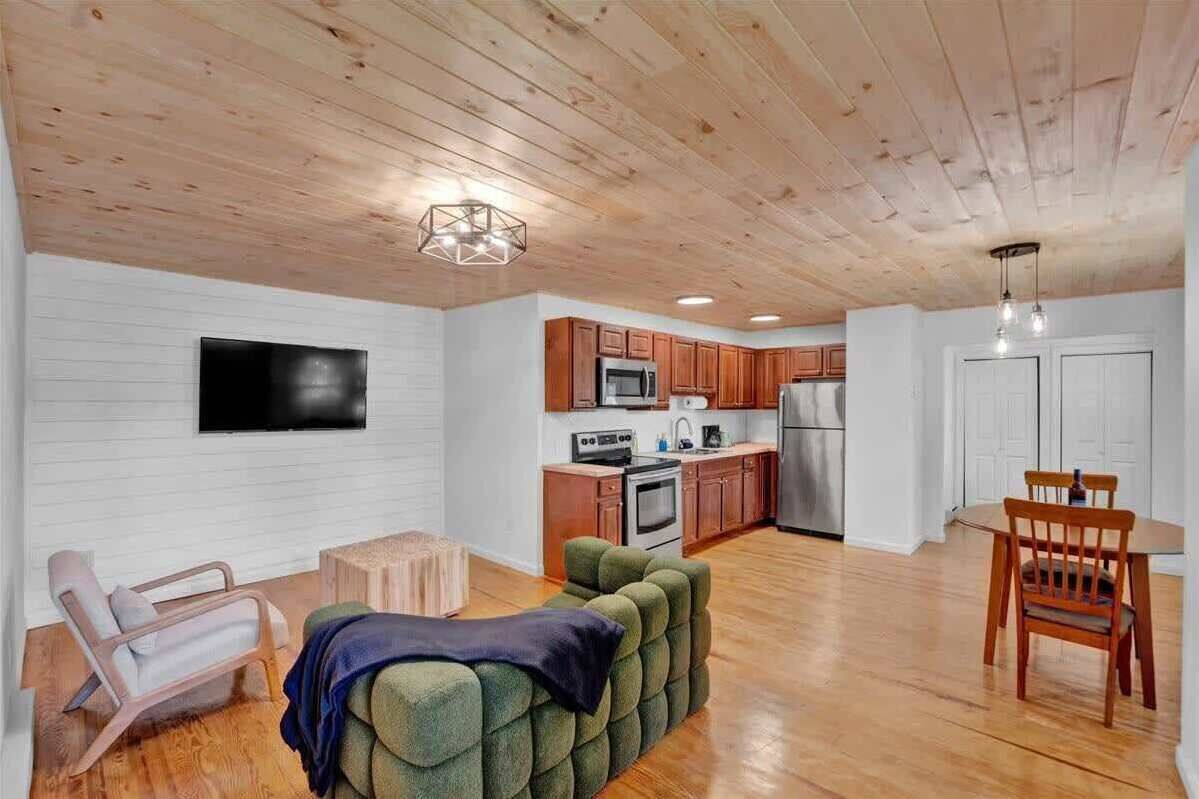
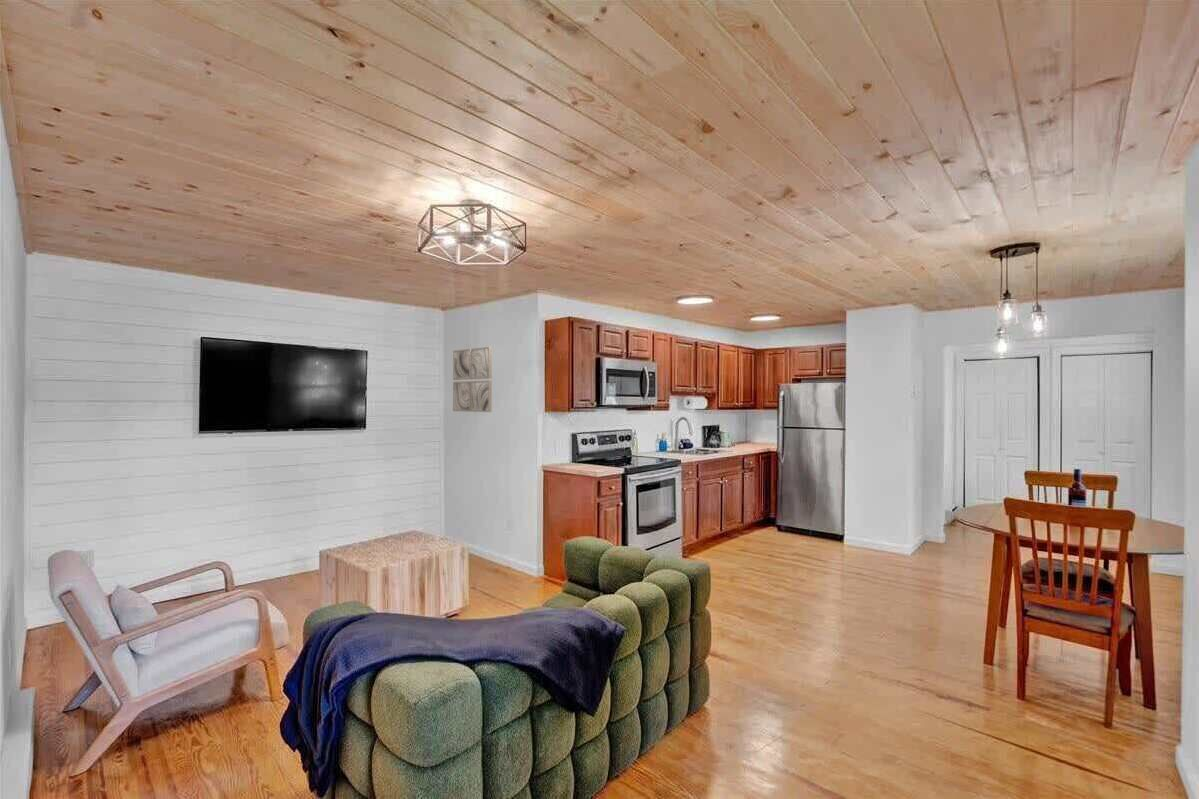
+ wall art (471, 379)
